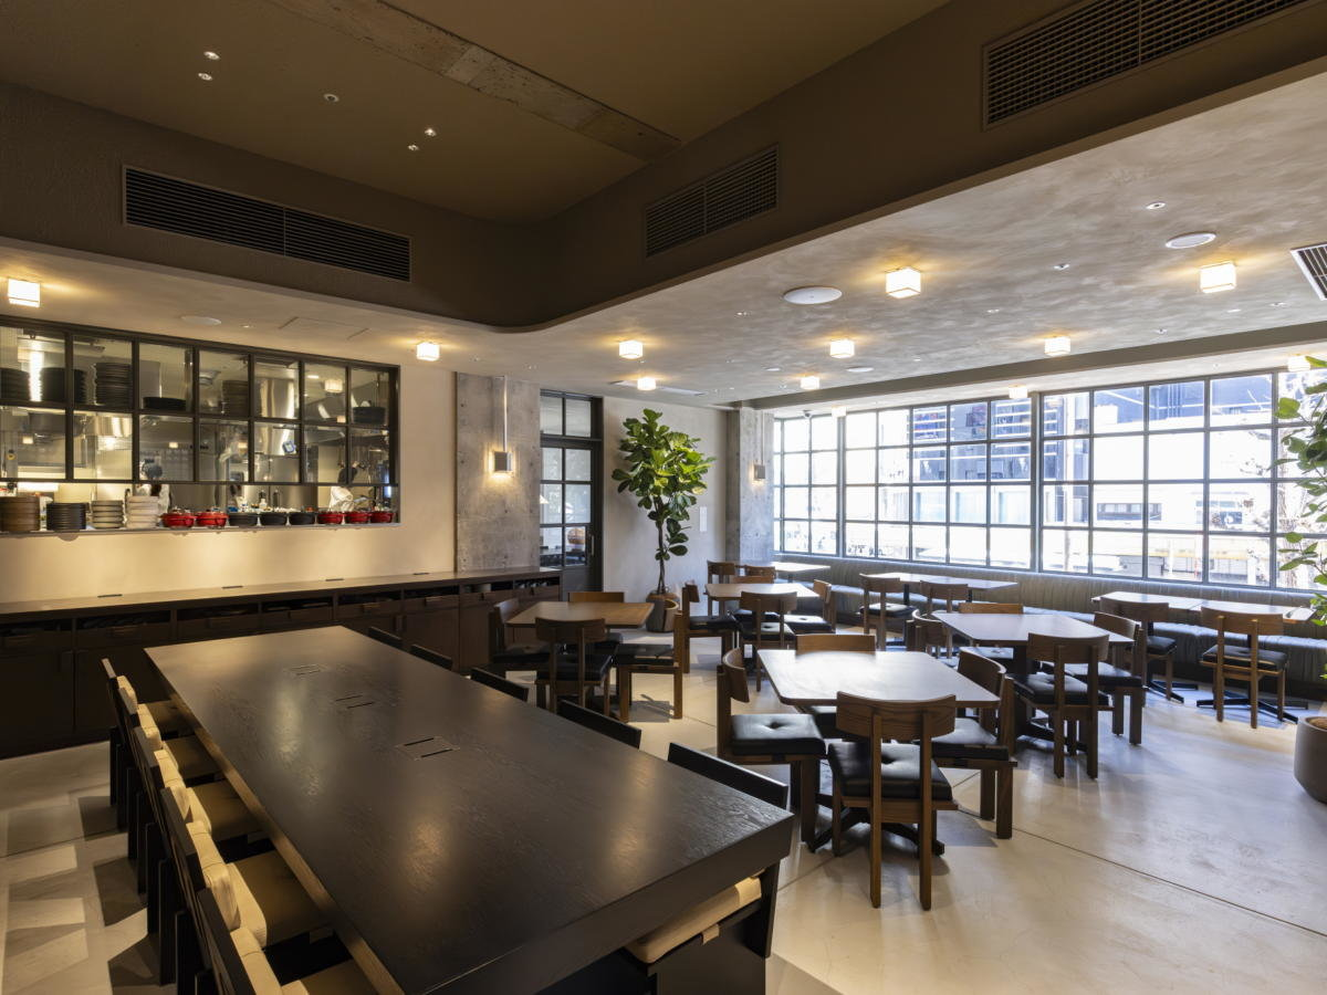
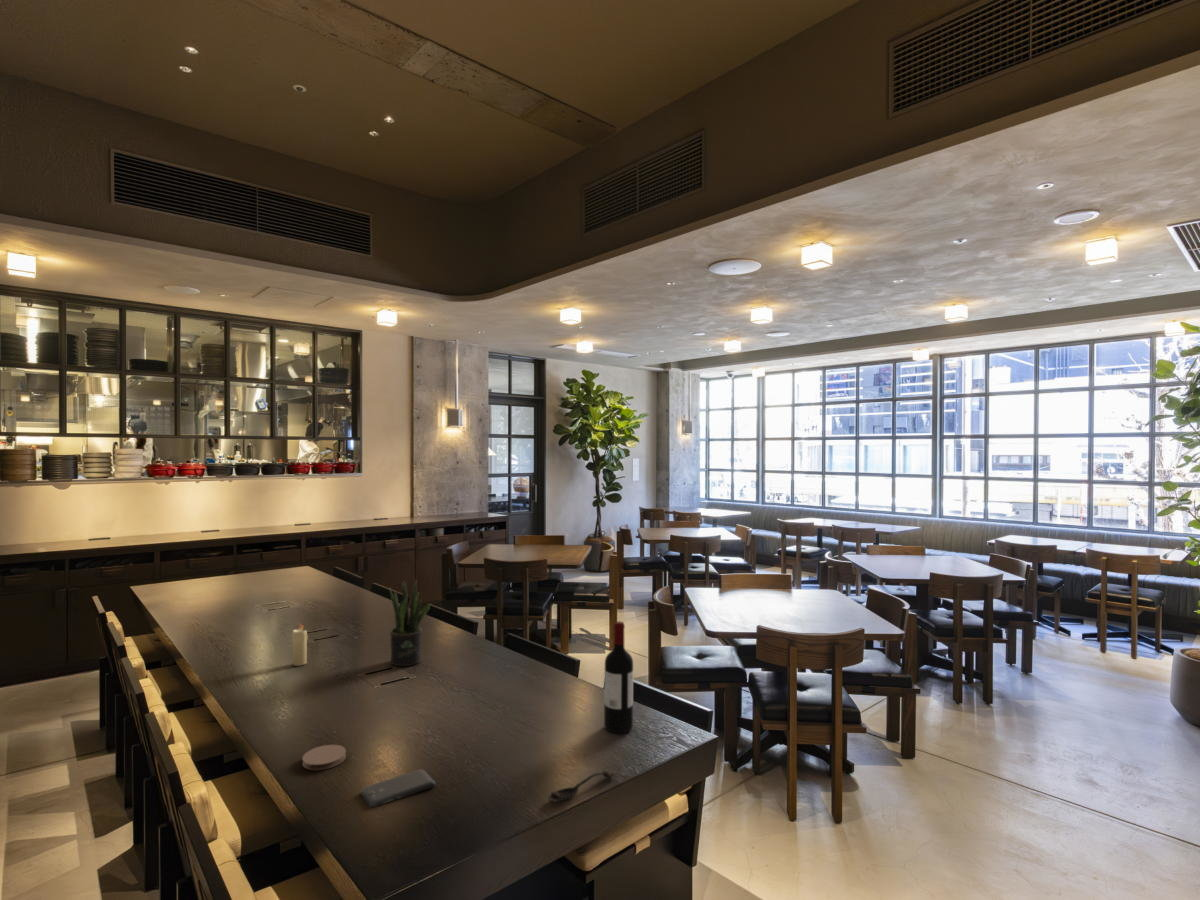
+ candle (299, 643)
+ potted plant (409, 622)
+ spoon (583, 783)
+ smartphone (398, 786)
+ coaster (324, 757)
+ wine bottle (618, 675)
